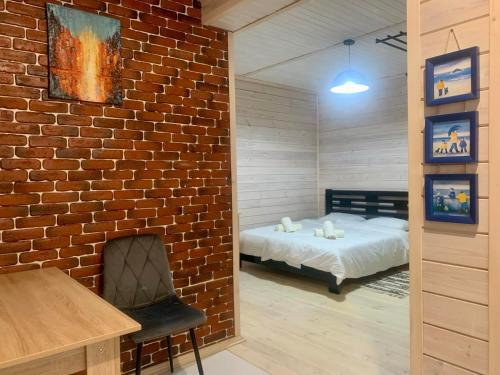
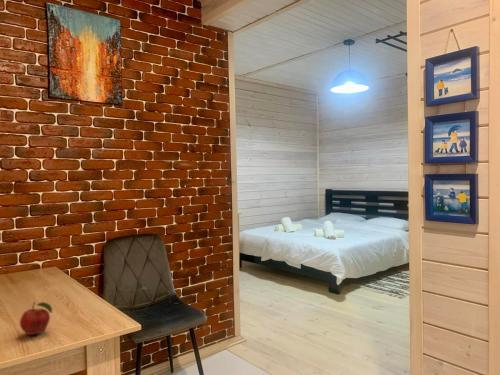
+ fruit (36, 317)
